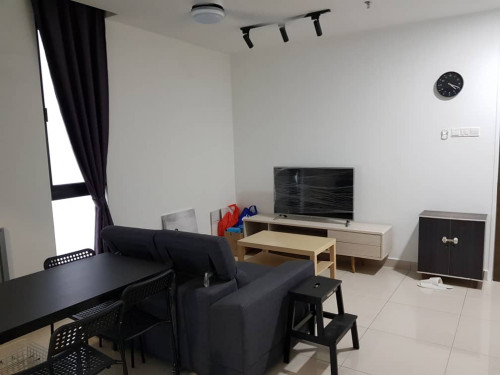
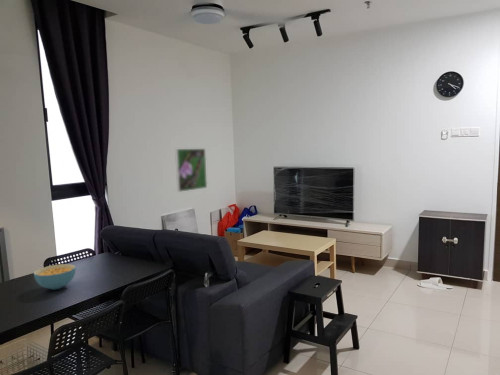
+ cereal bowl (55, 278)
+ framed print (191, 169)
